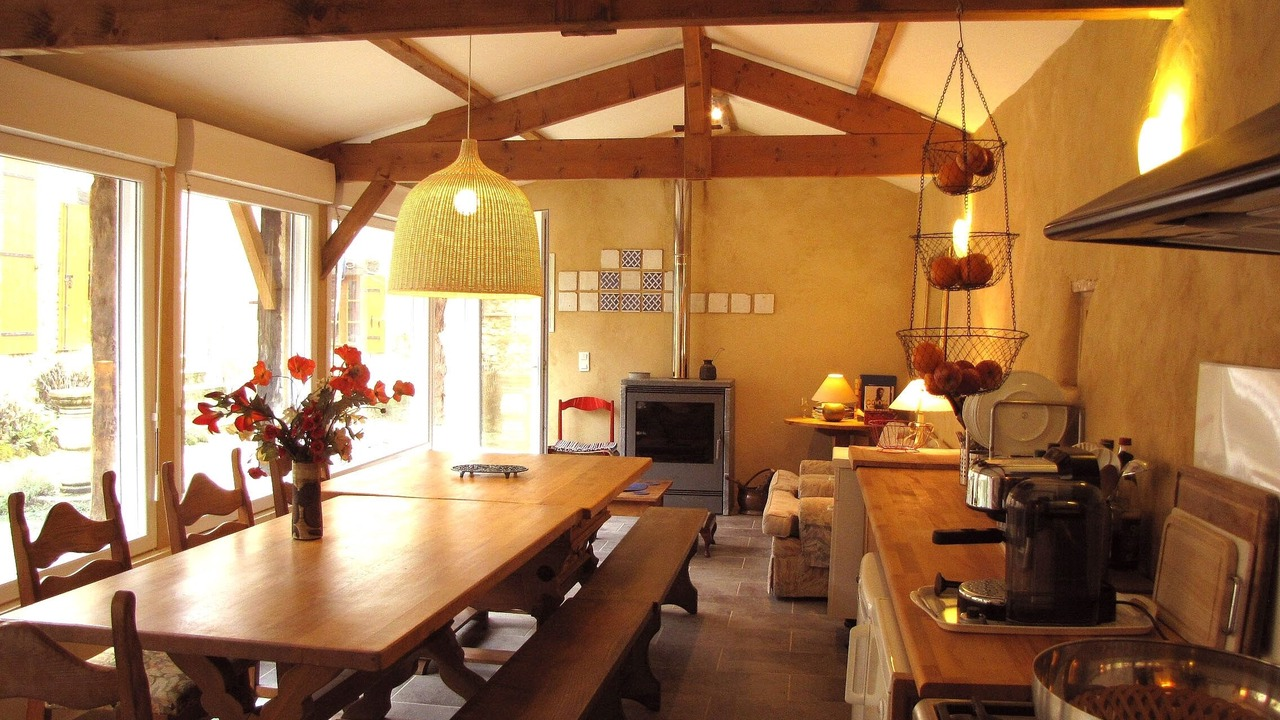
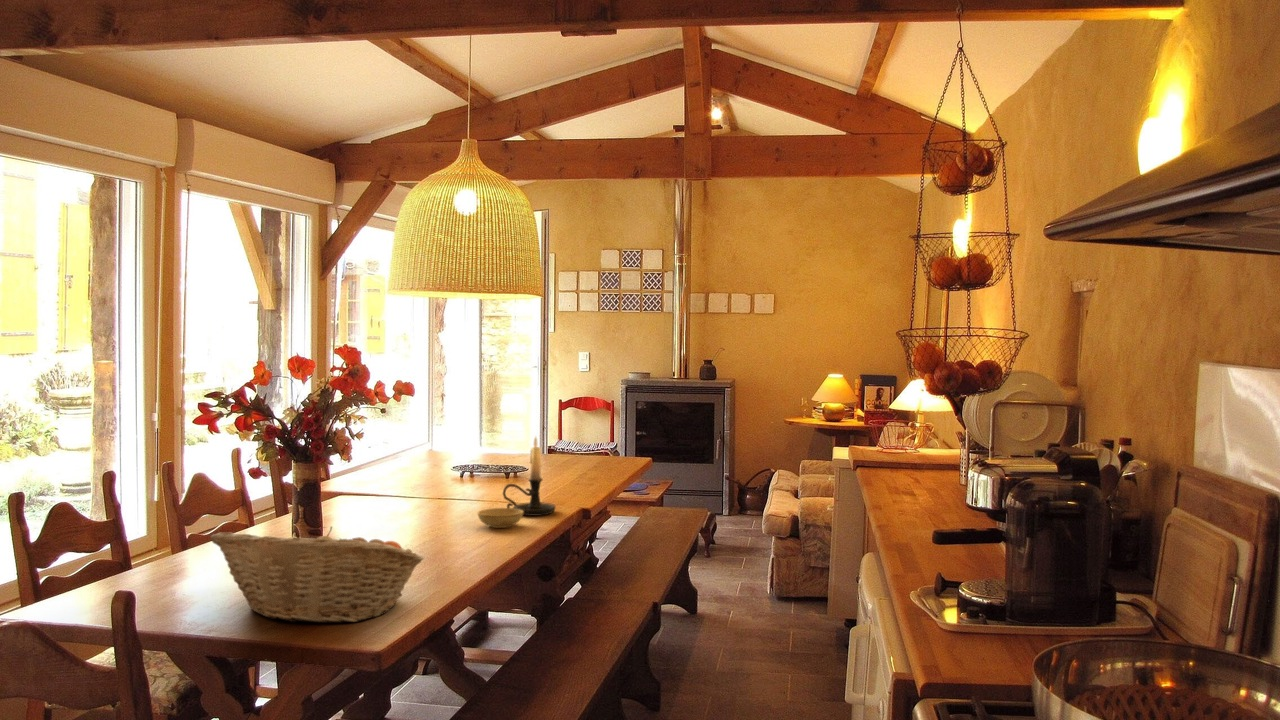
+ fruit basket (318, 564)
+ bowl (500, 518)
+ candle holder (530, 473)
